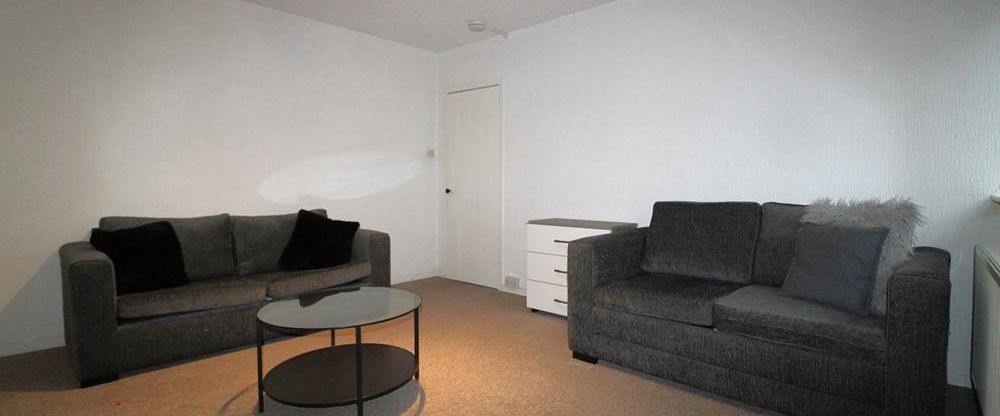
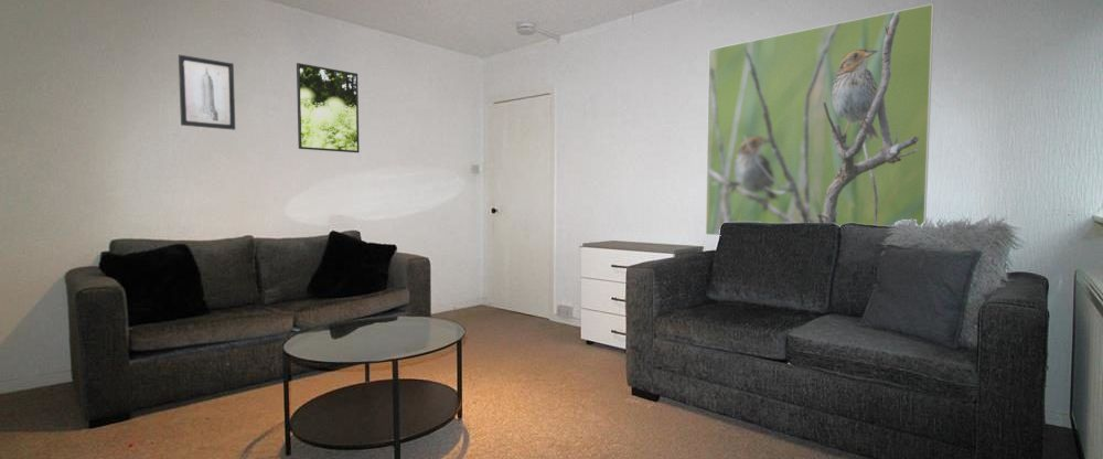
+ wall art (207, 93)
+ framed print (804, 136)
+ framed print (329, 109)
